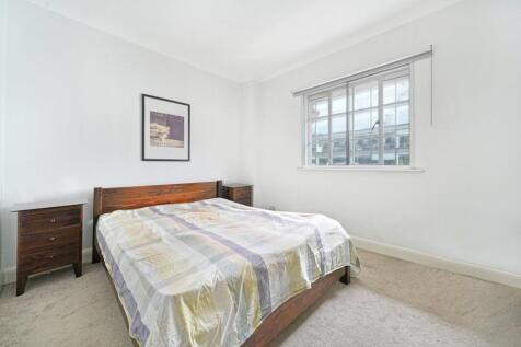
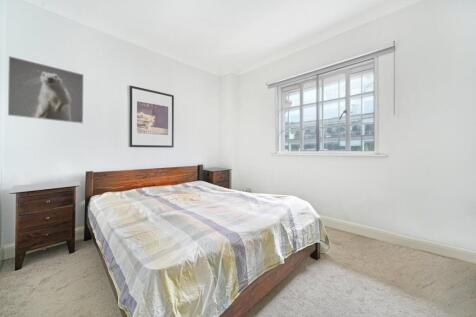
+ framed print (49, 93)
